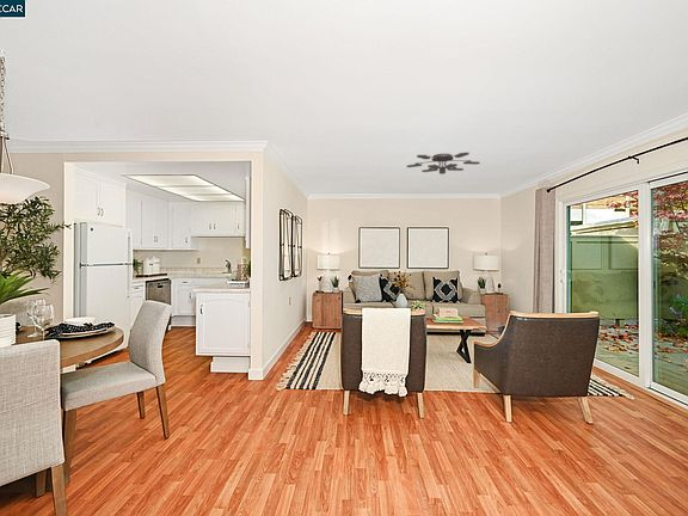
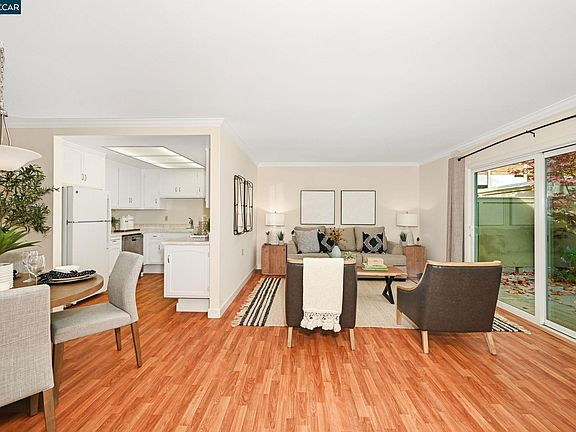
- ceiling fan (442, 162)
